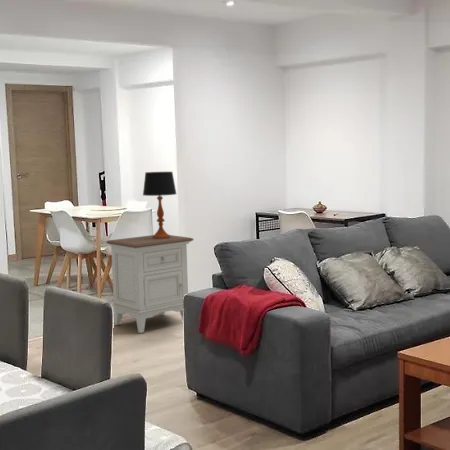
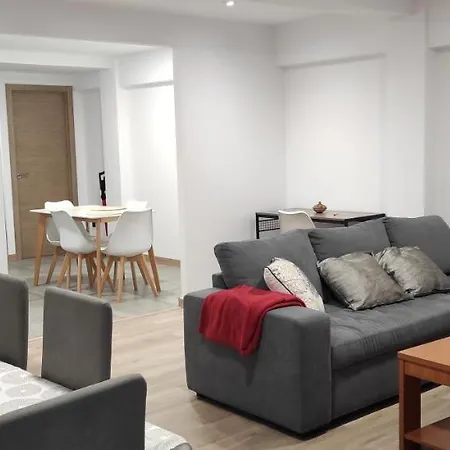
- nightstand (151, 281)
- table lamp (160, 204)
